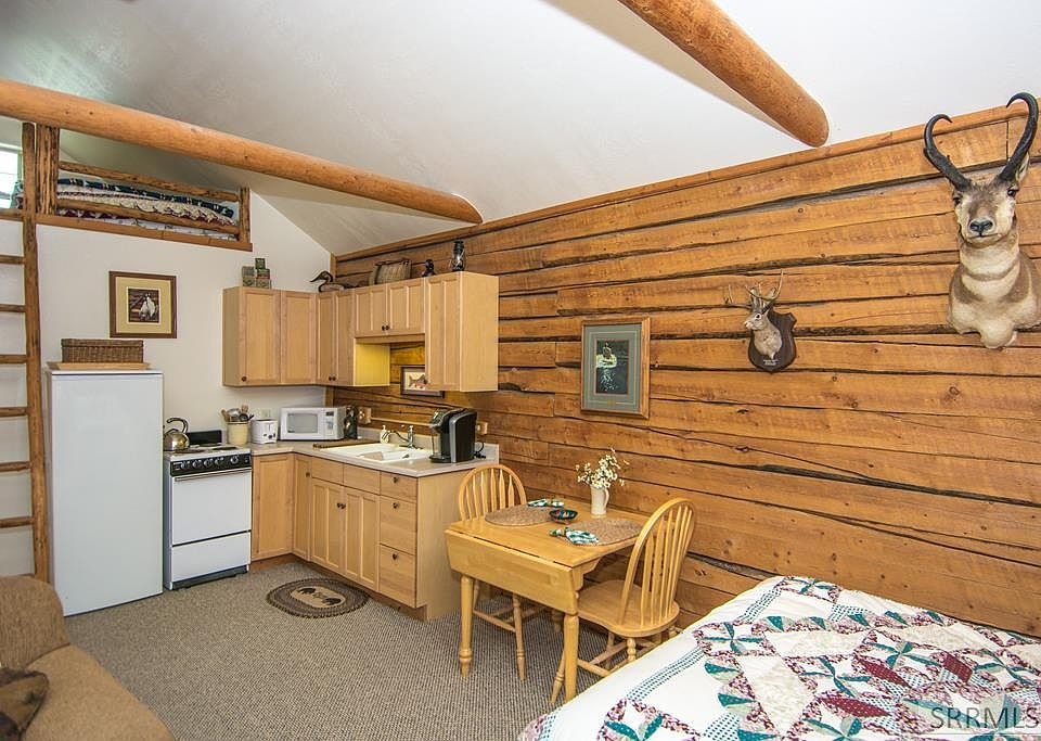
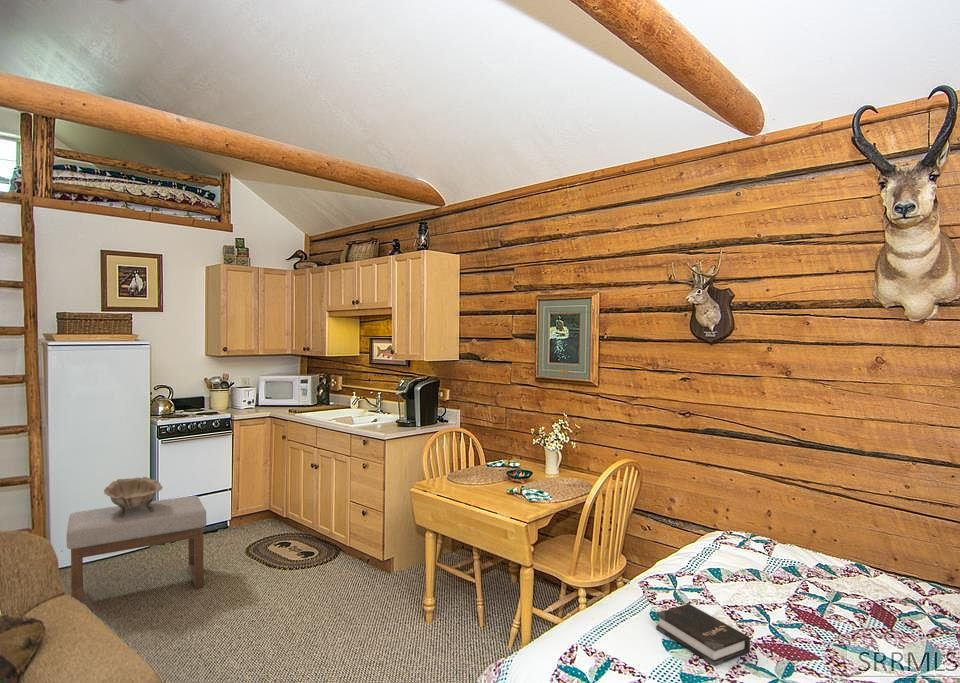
+ decorative bowl (133, 497)
+ ottoman (139, 547)
+ hardback book (701, 631)
